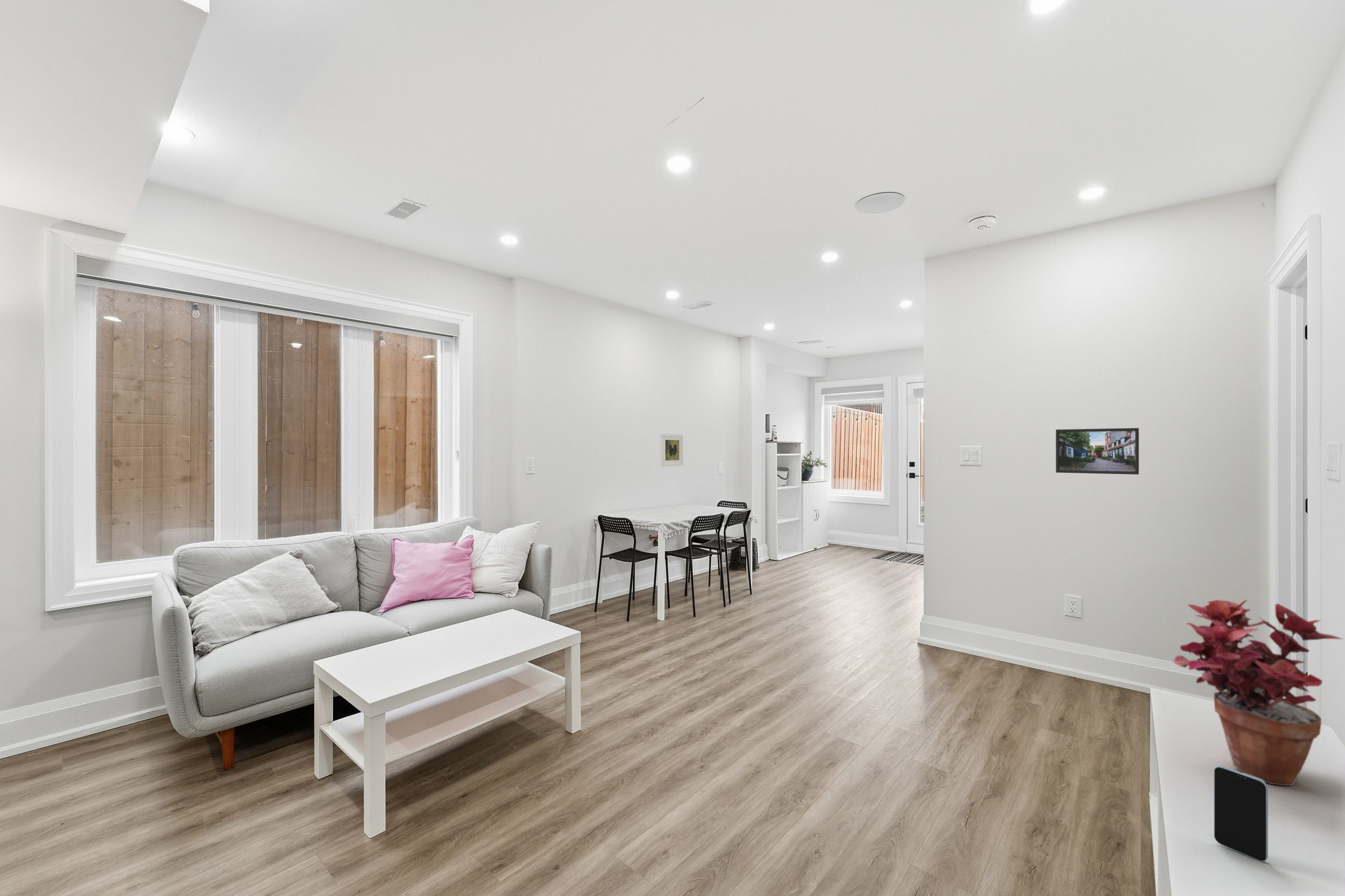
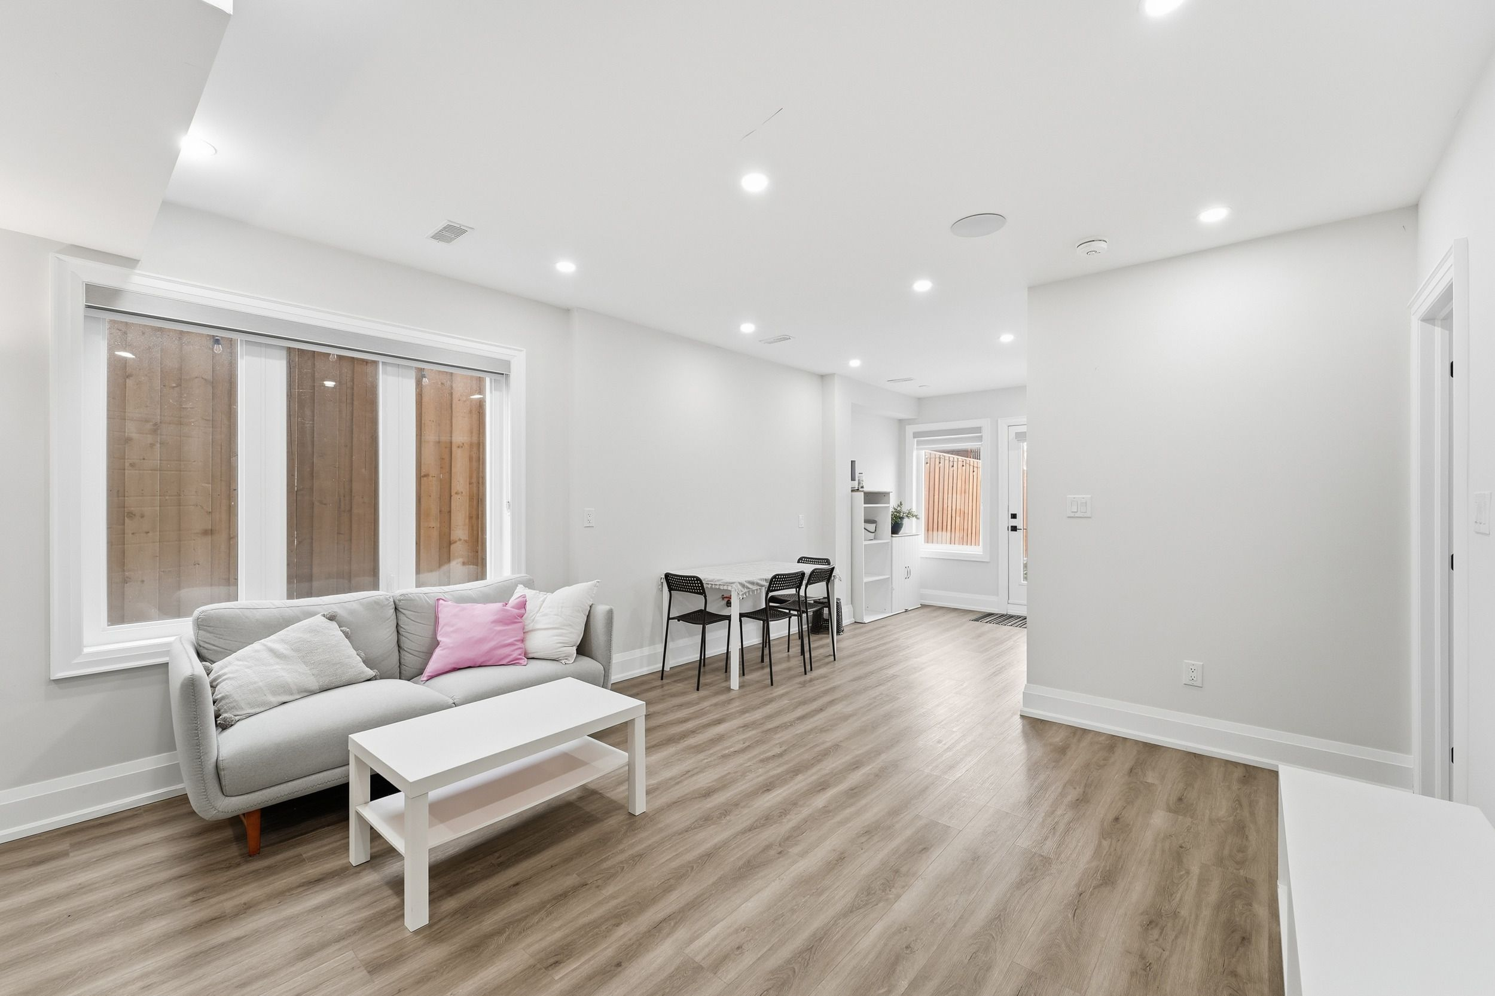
- potted plant (1252, 690)
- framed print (1095, 451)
- smartphone (1240, 812)
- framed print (671, 450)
